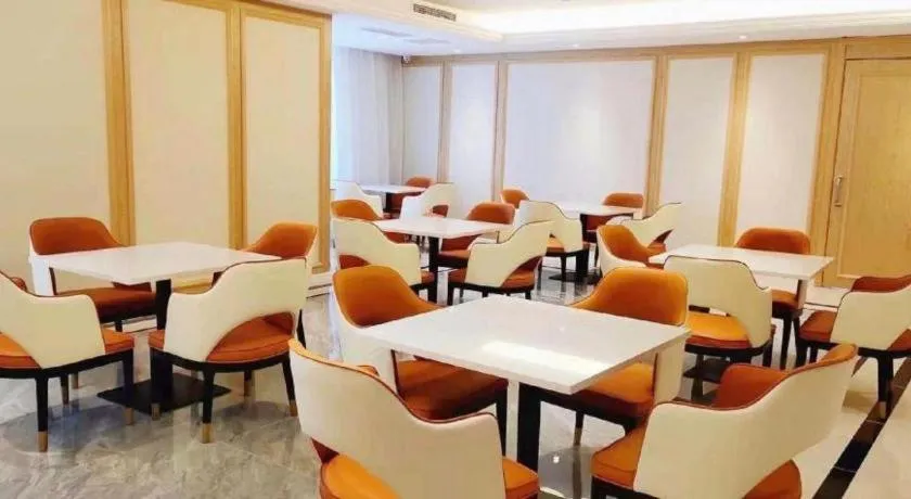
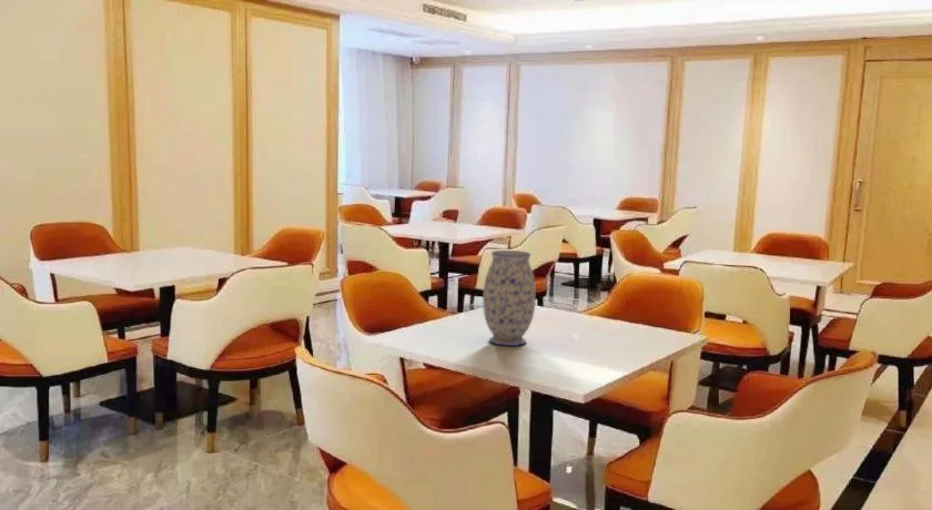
+ vase (509, 297)
